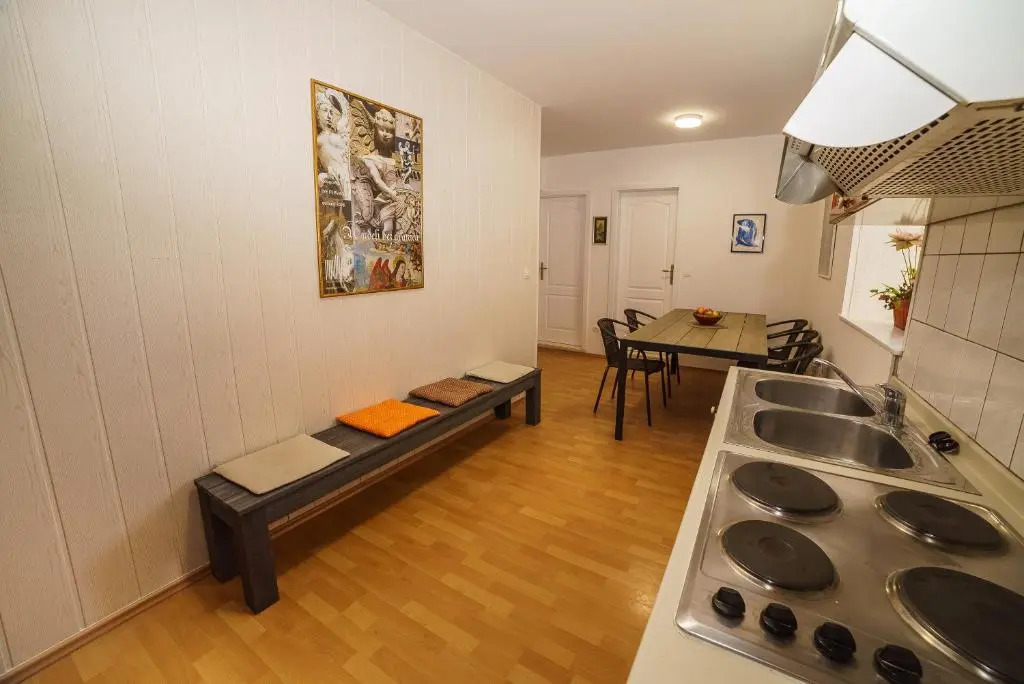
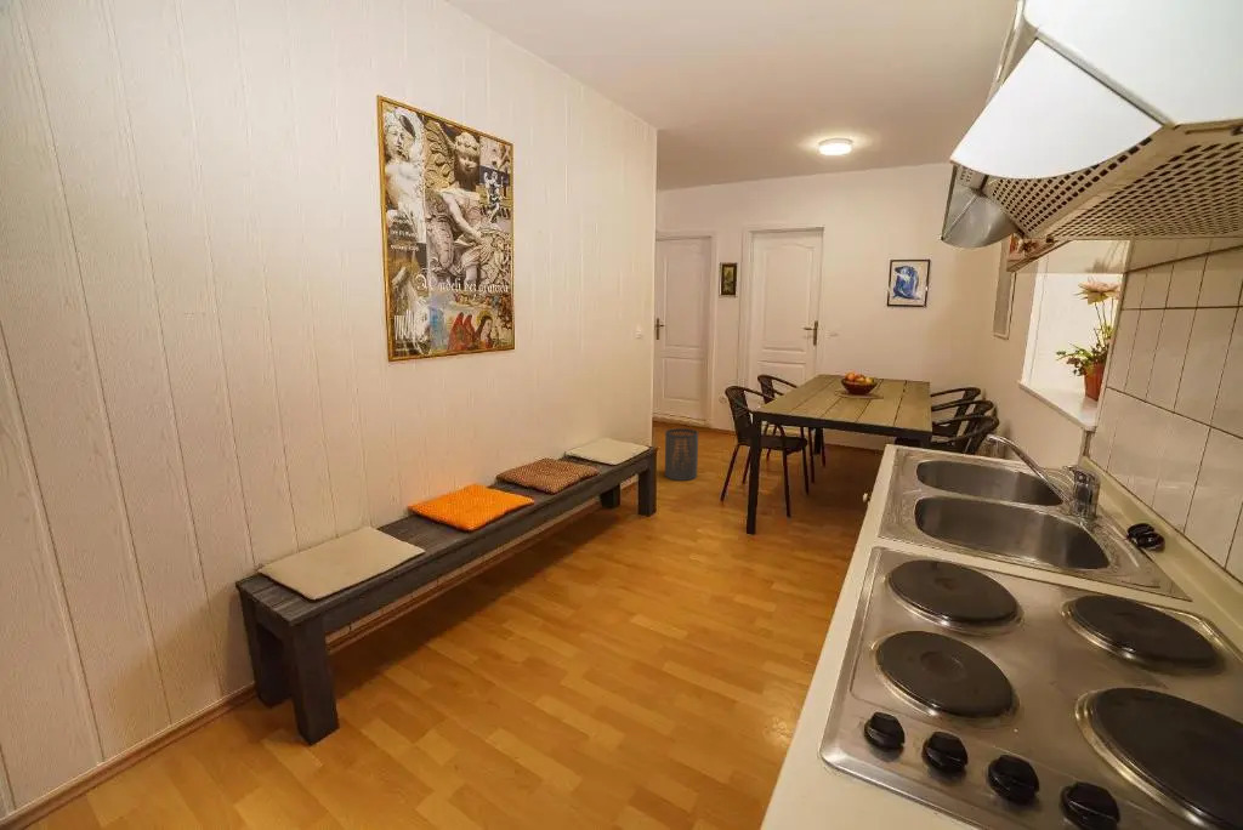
+ trash can (681, 454)
